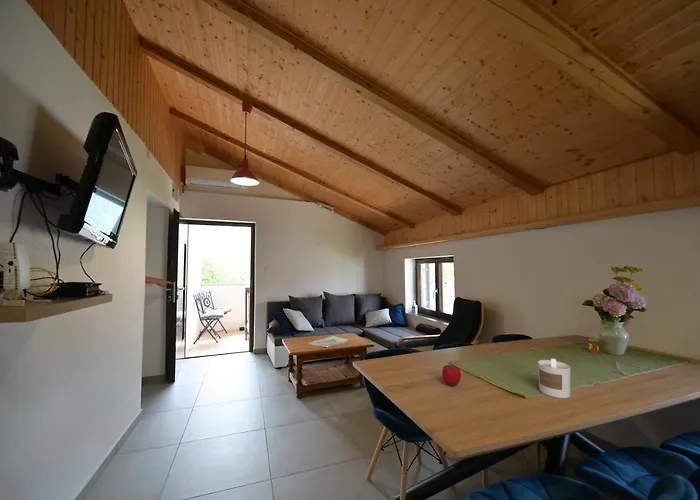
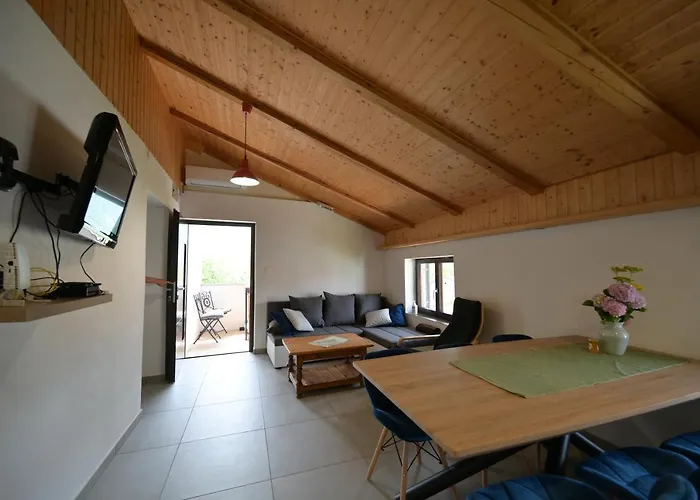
- candle (554, 375)
- fruit (451, 374)
